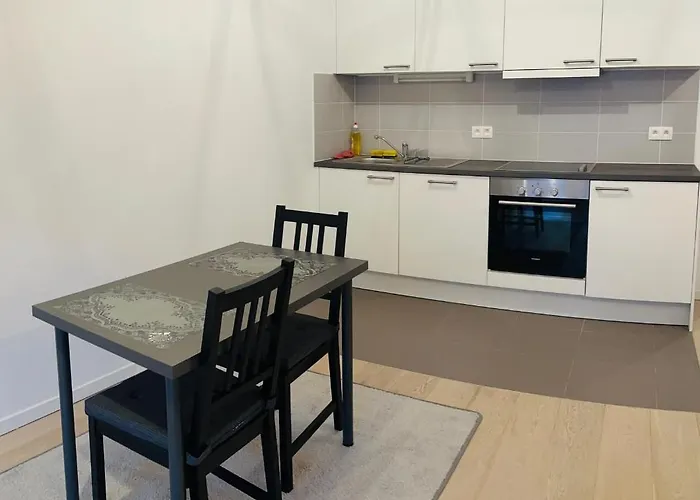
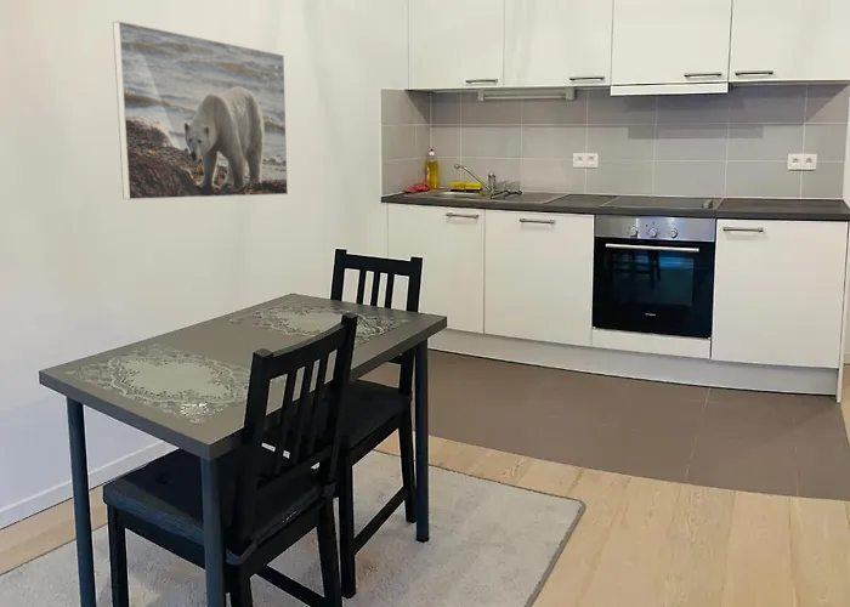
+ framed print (211, 119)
